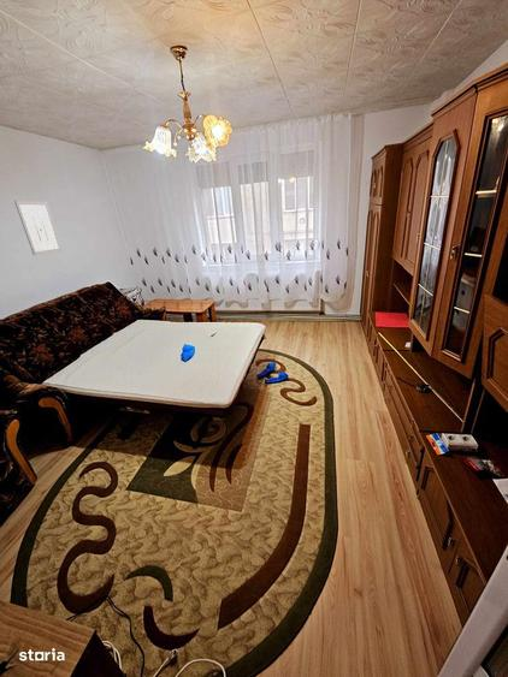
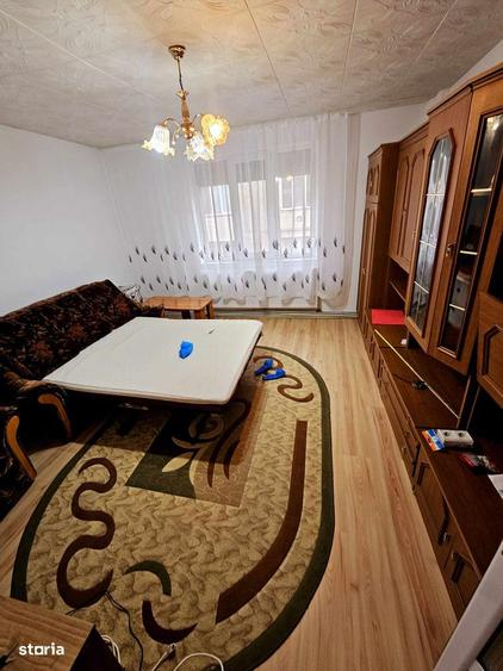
- wall art (40, 227)
